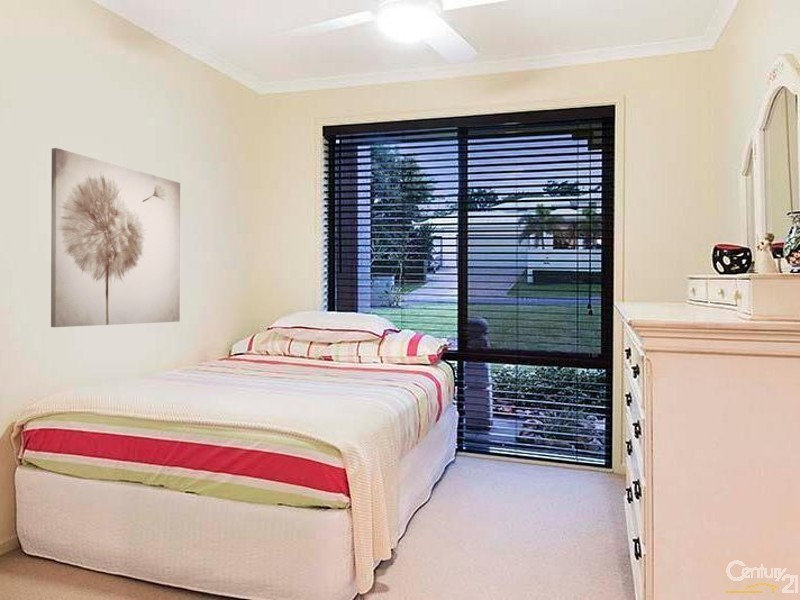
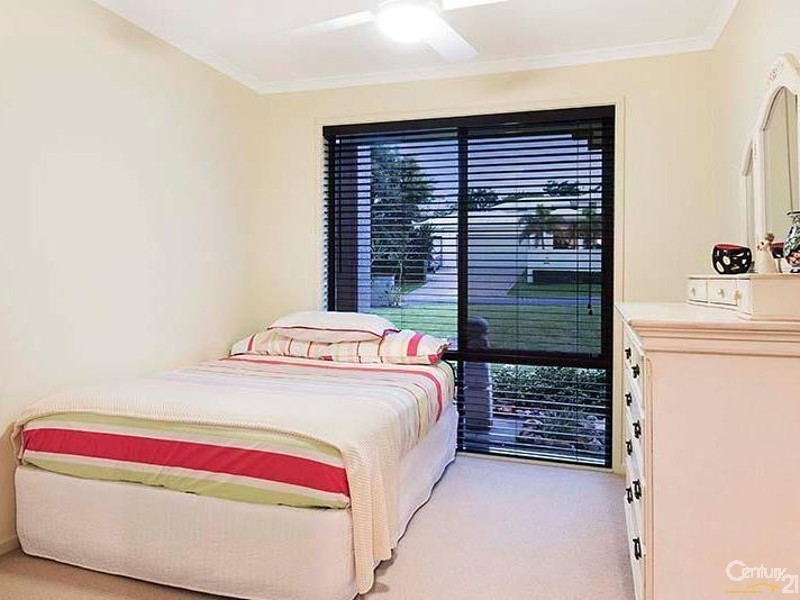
- wall art (123, 245)
